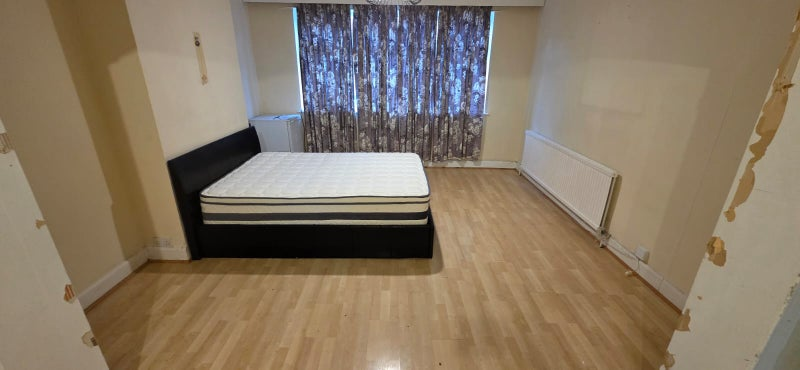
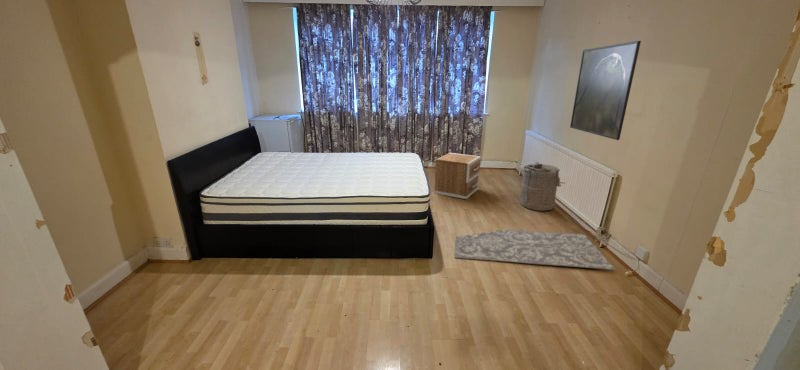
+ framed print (599, 91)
+ nightstand (457, 174)
+ laundry hamper (539, 184)
+ rug (524, 245)
